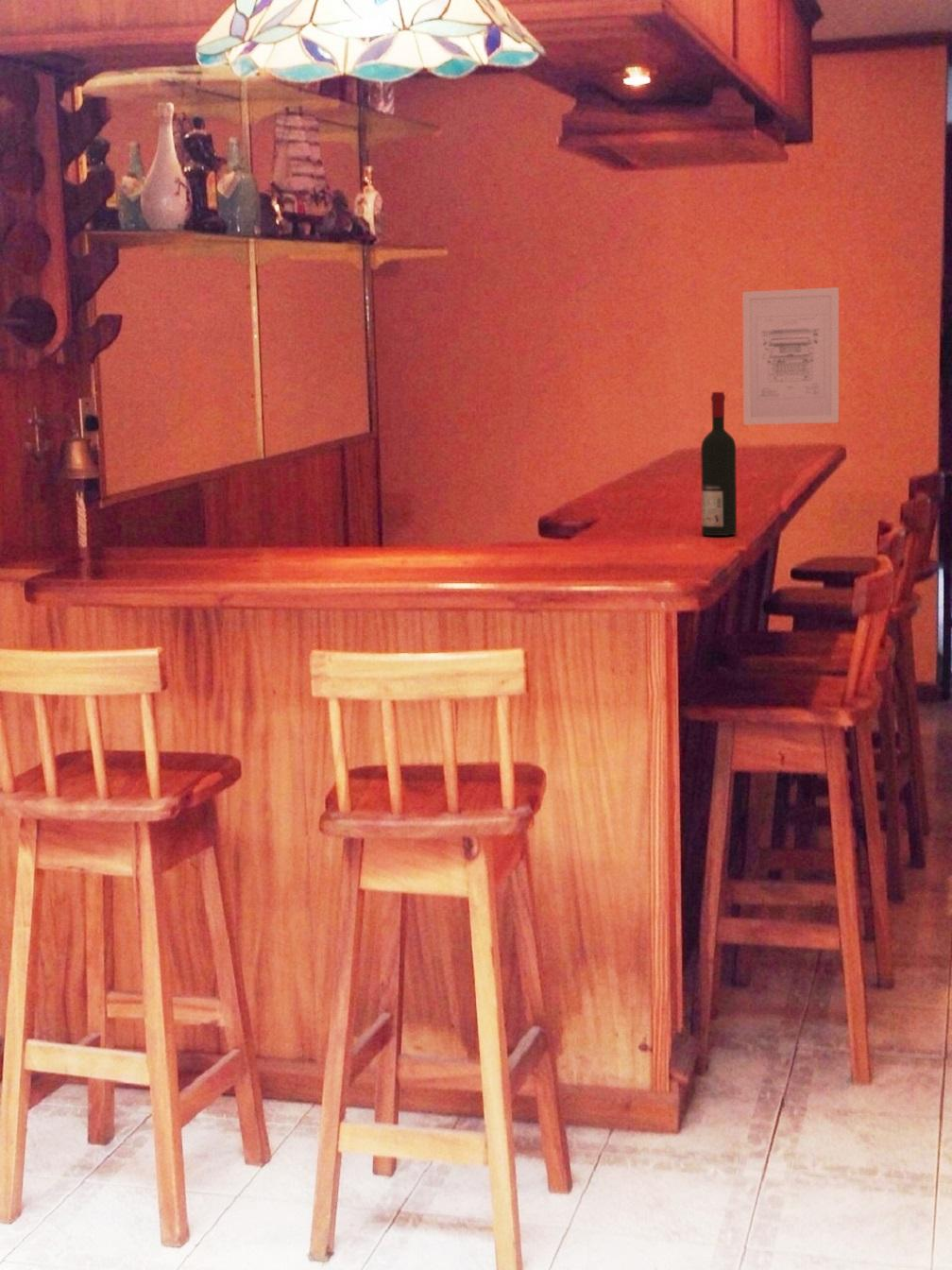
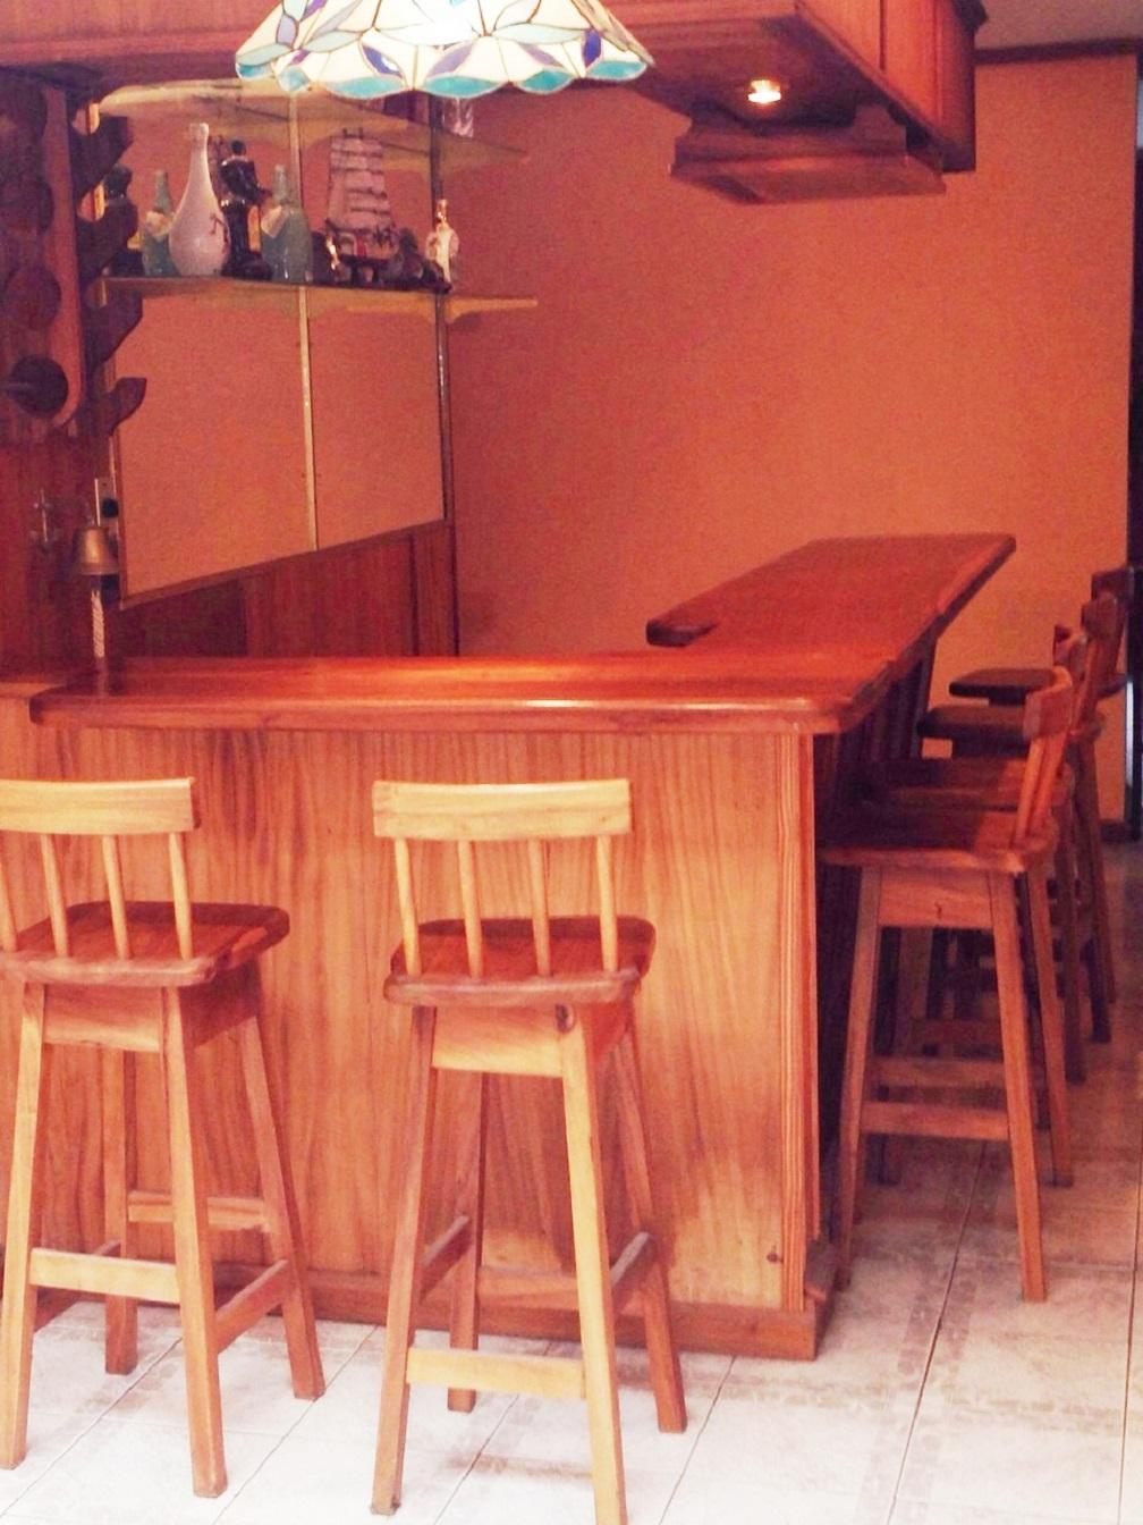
- wall art (790, 356)
- alcohol (718, 463)
